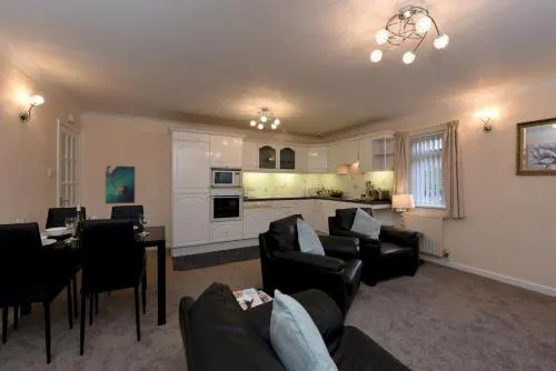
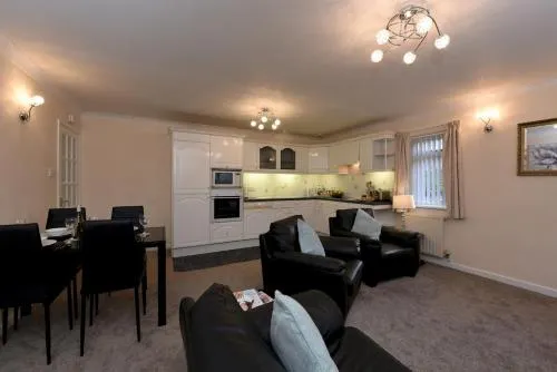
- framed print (120, 184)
